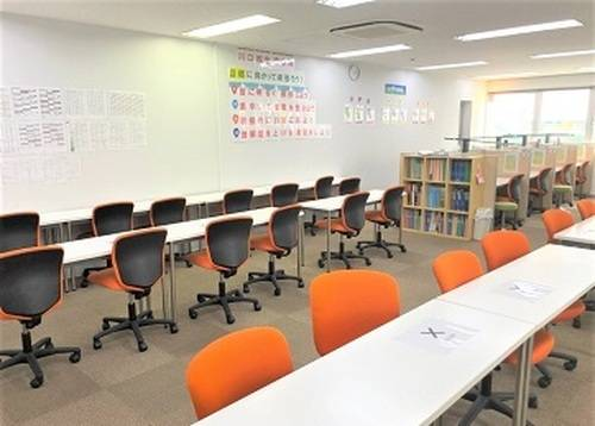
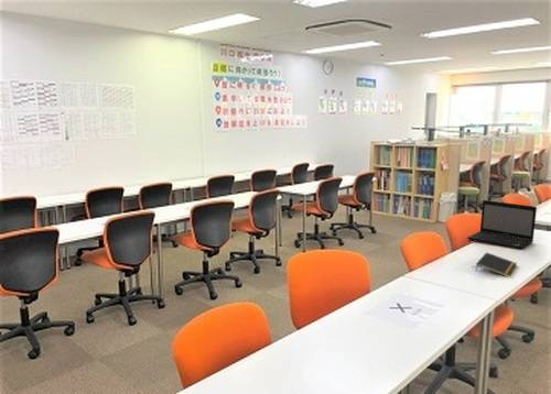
+ laptop (501, 223)
+ notepad (496, 263)
